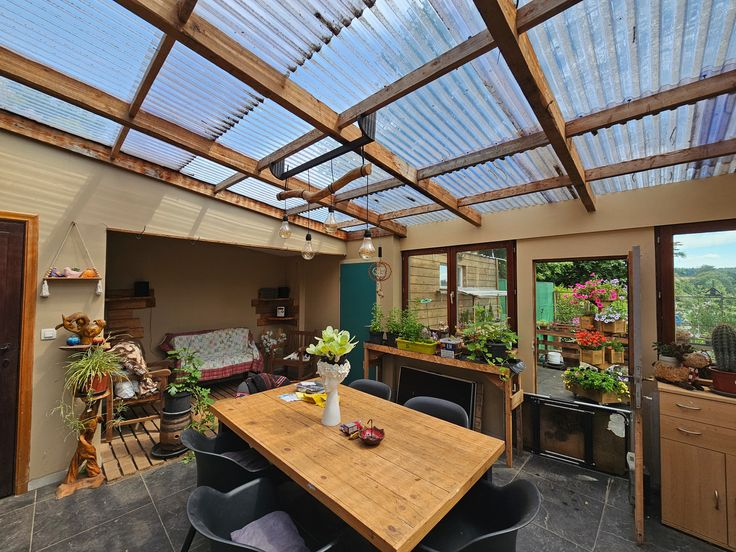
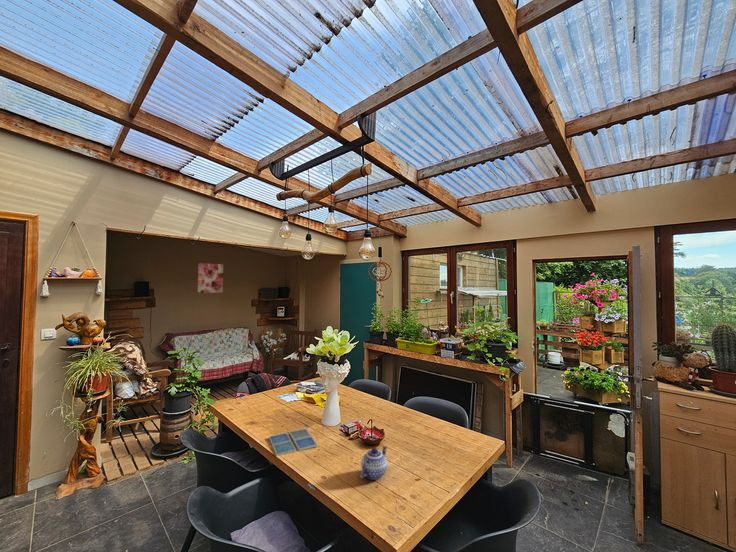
+ wall art (210, 278)
+ teapot (374, 461)
+ drink coaster (291, 441)
